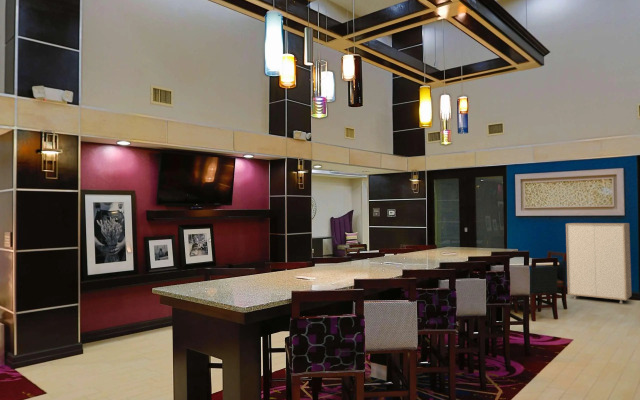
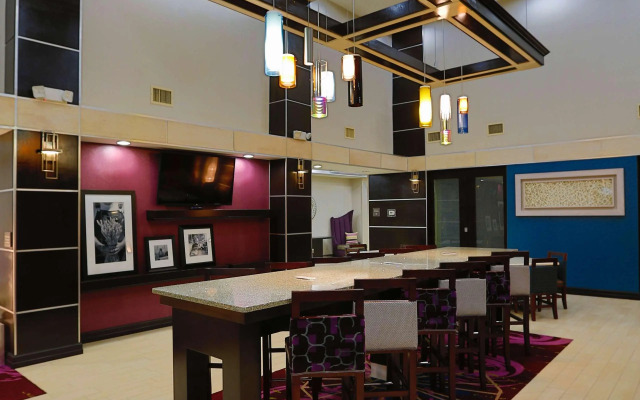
- storage cabinet (598, 261)
